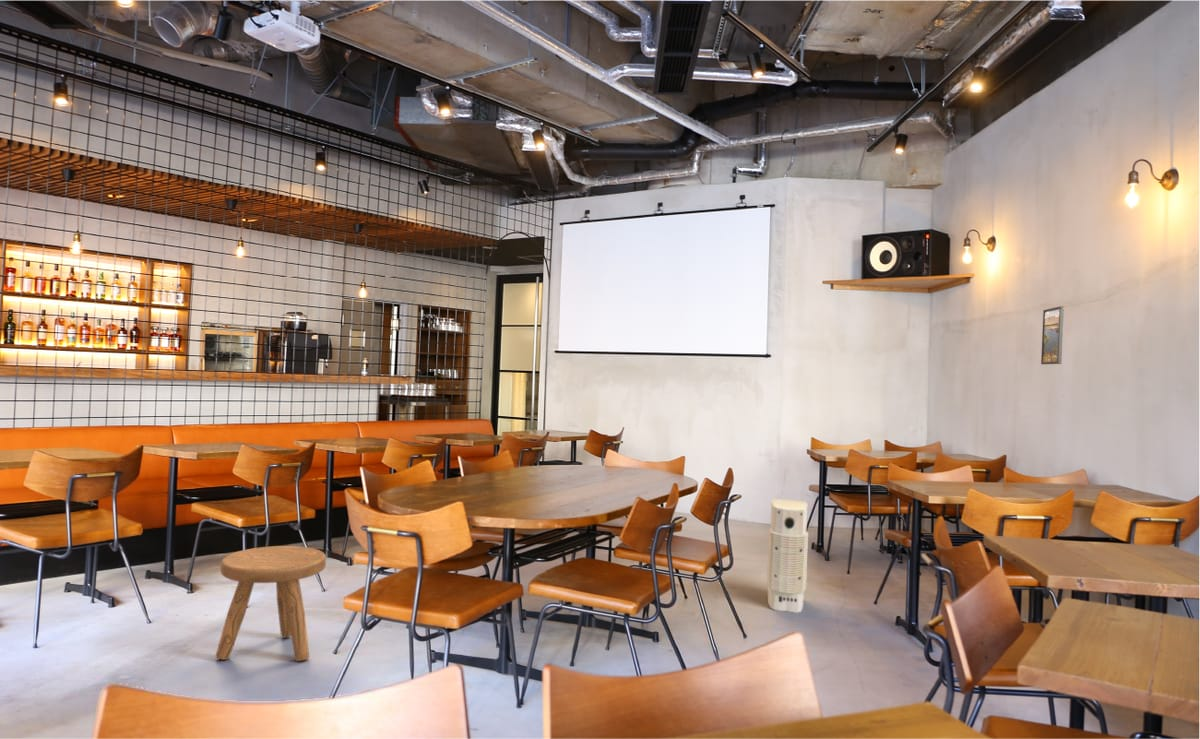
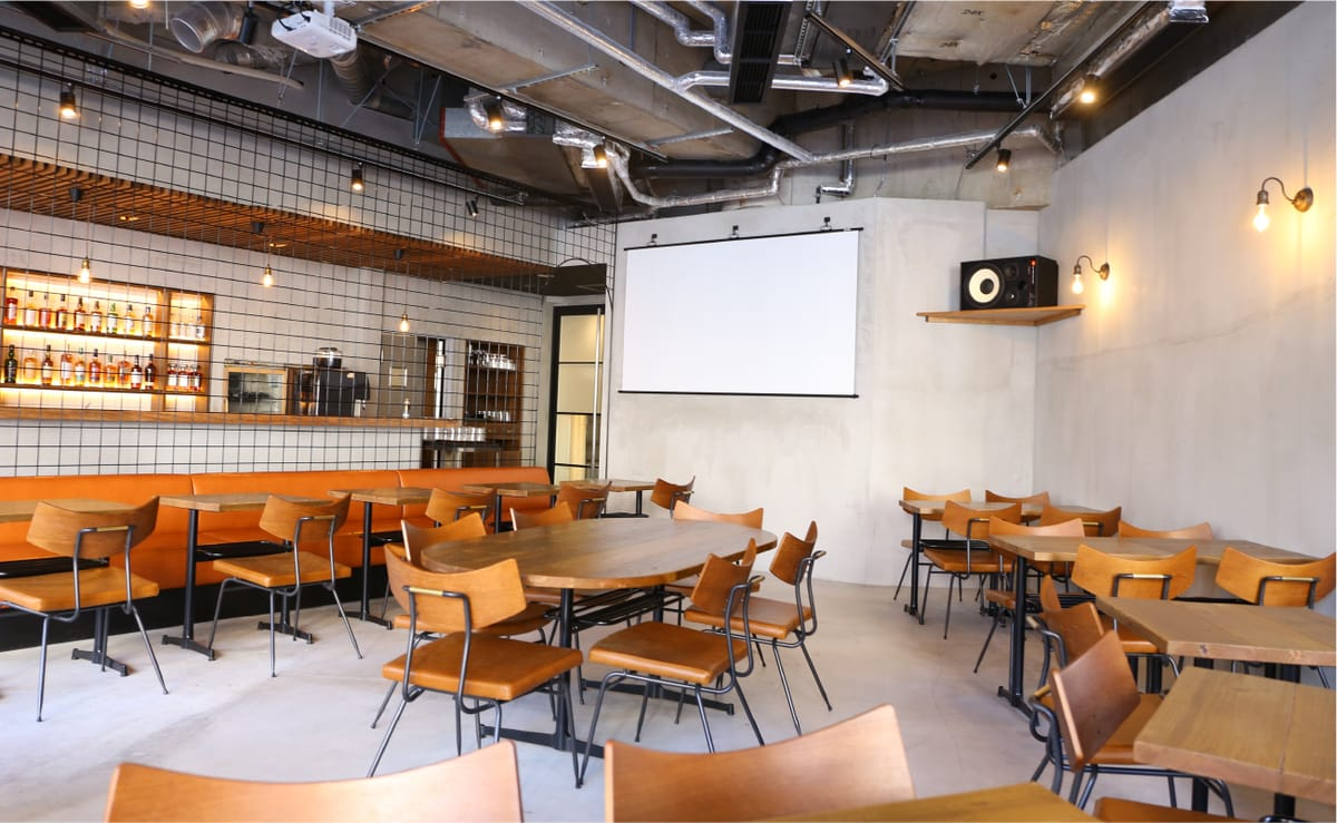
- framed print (1052, 336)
- air purifier (787, 553)
- stool (277, 603)
